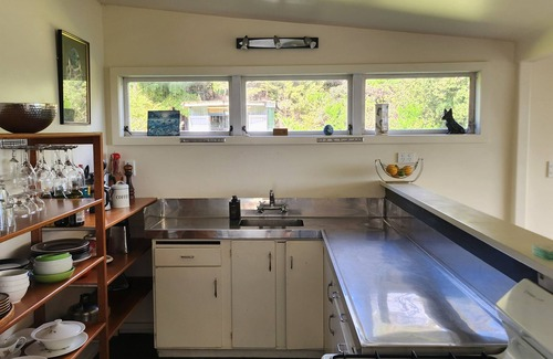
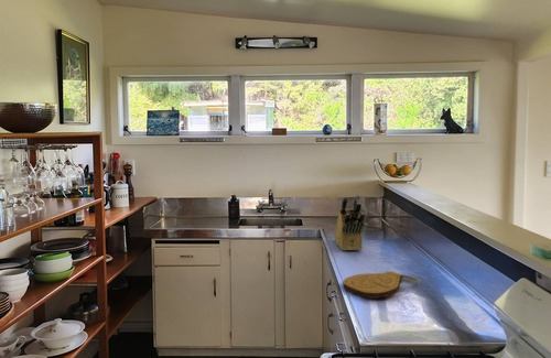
+ knife block (348, 220)
+ key chain (385, 280)
